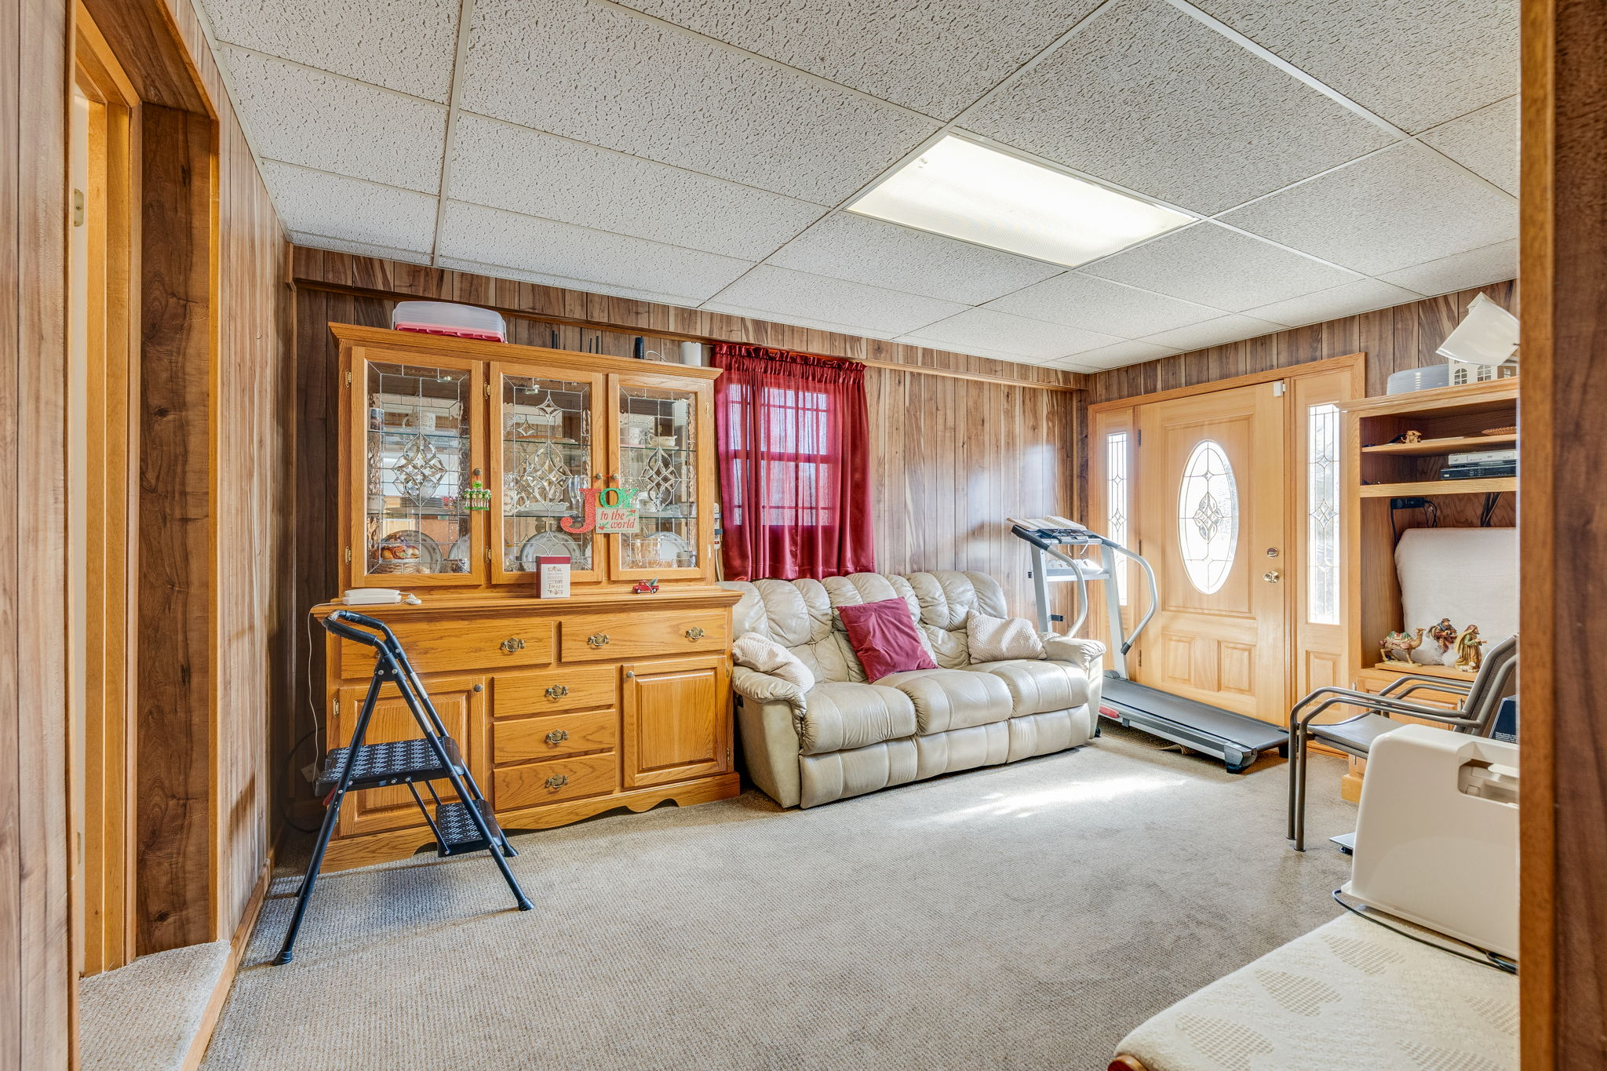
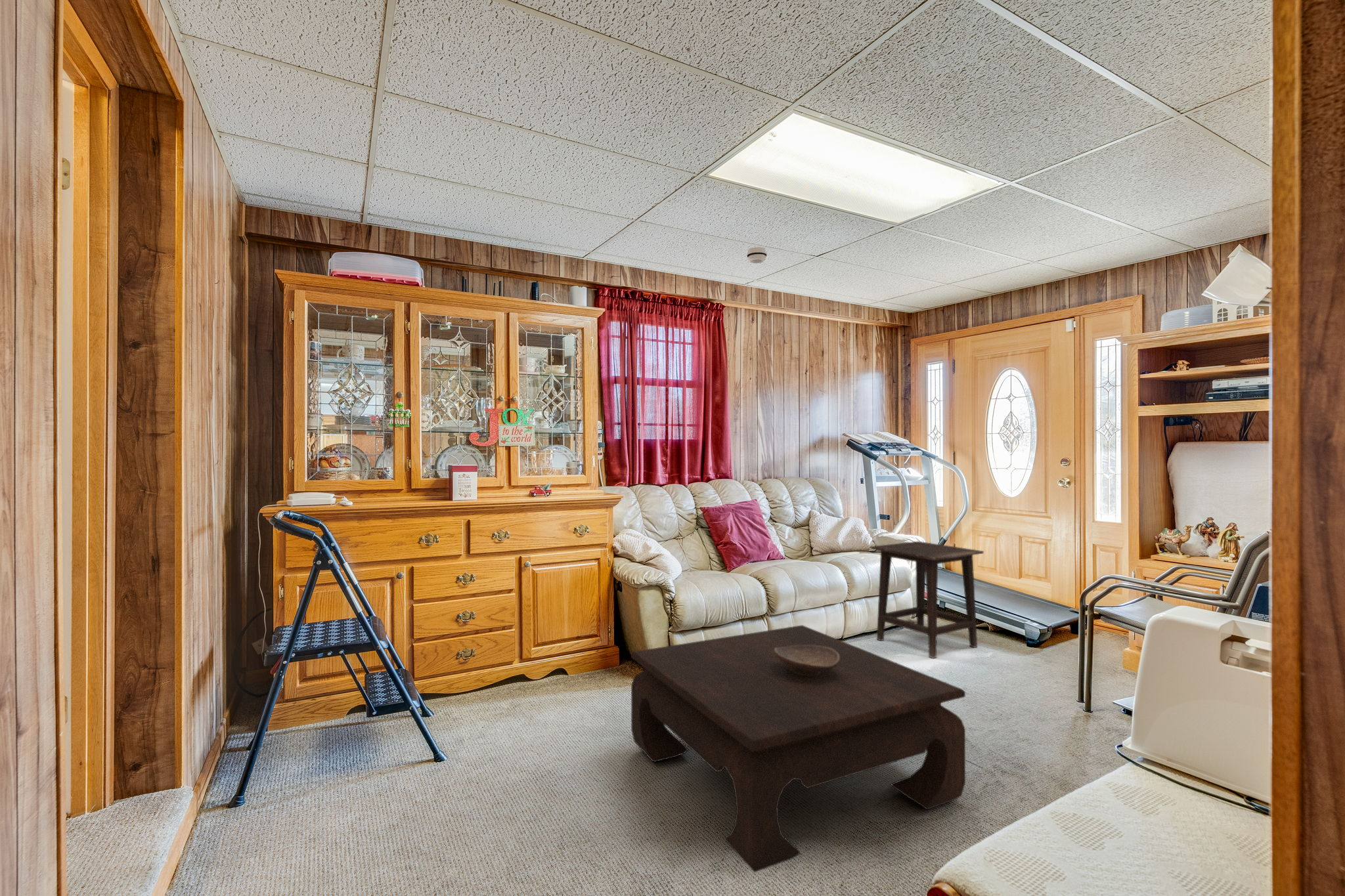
+ decorative bowl (806, 660)
+ side table (927, 596)
+ smoke detector (757, 255)
+ coffee table (783, 721)
